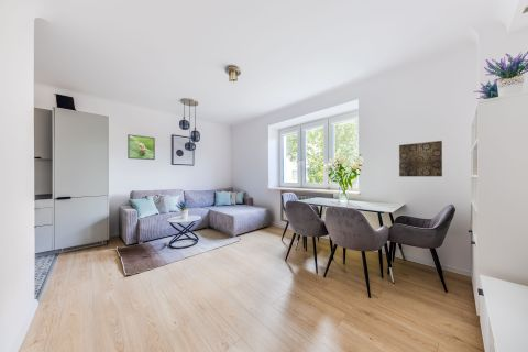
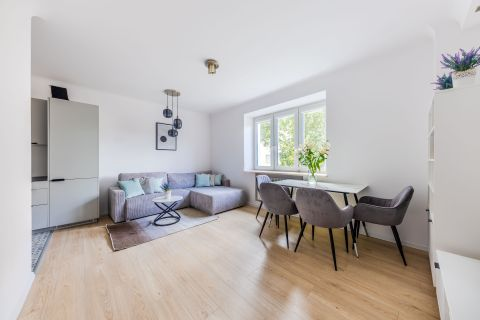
- wall art (419, 160)
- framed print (141, 147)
